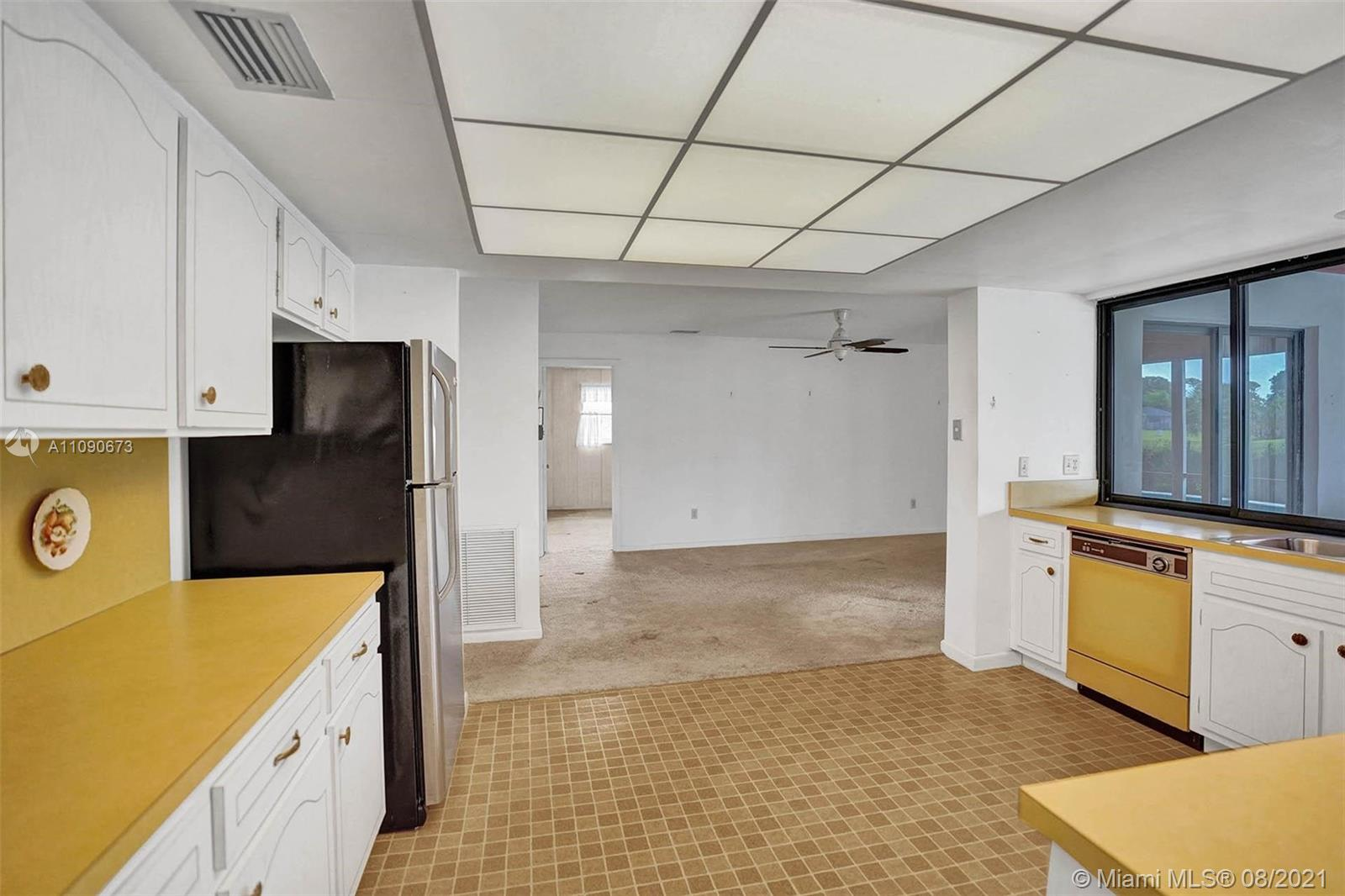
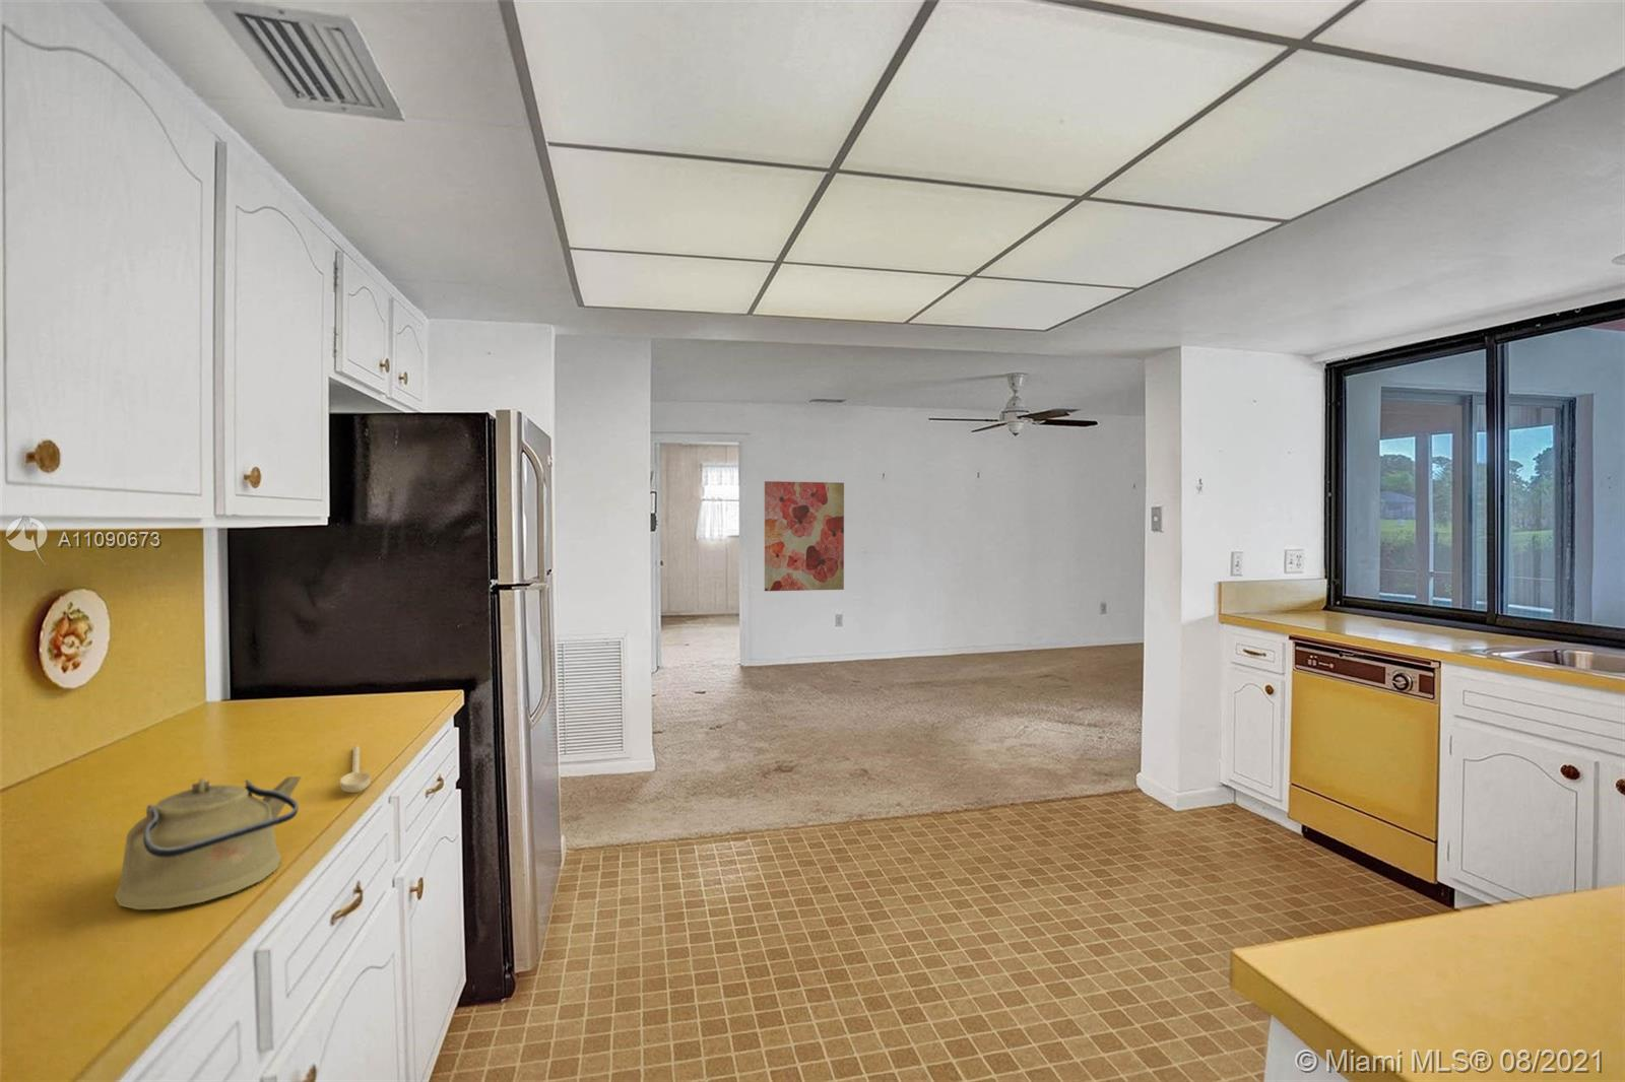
+ kettle (219, 824)
+ spoon (355, 766)
+ wall art (805, 536)
